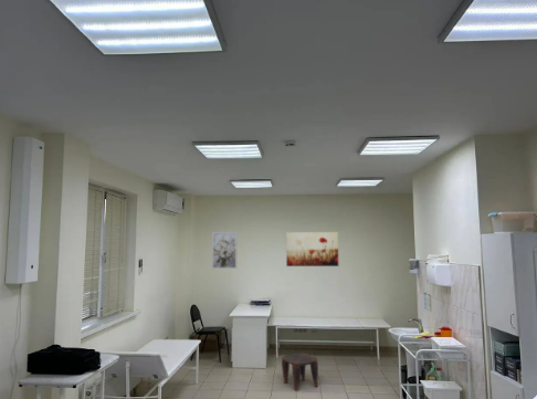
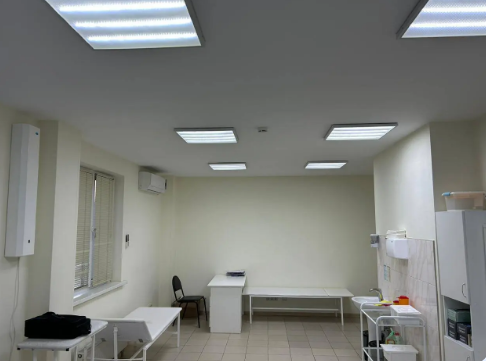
- wall art (224, 250)
- wall art (312, 249)
- stool (299, 370)
